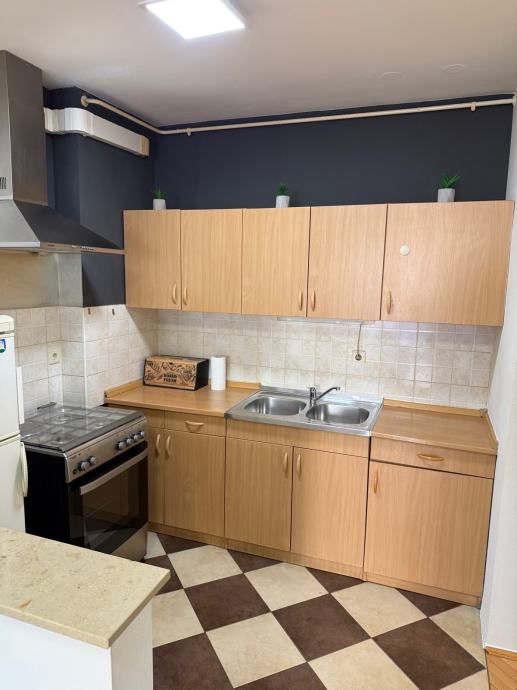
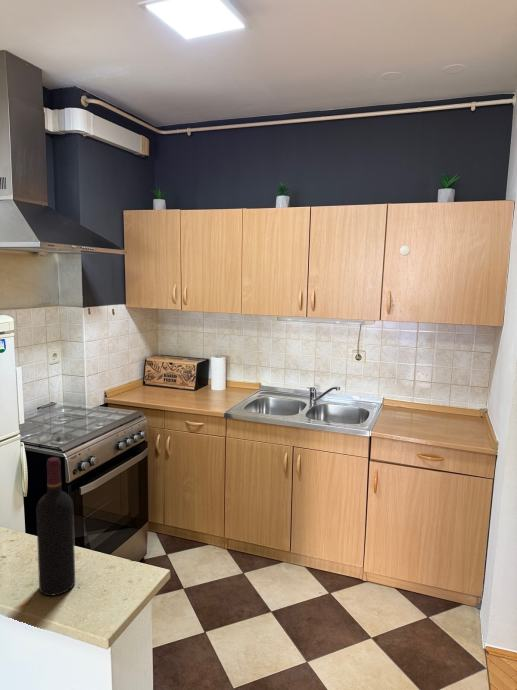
+ wine bottle (55, 523)
